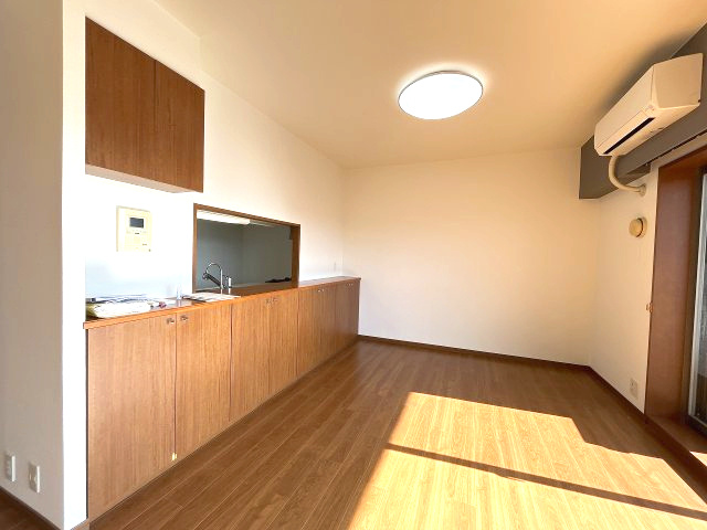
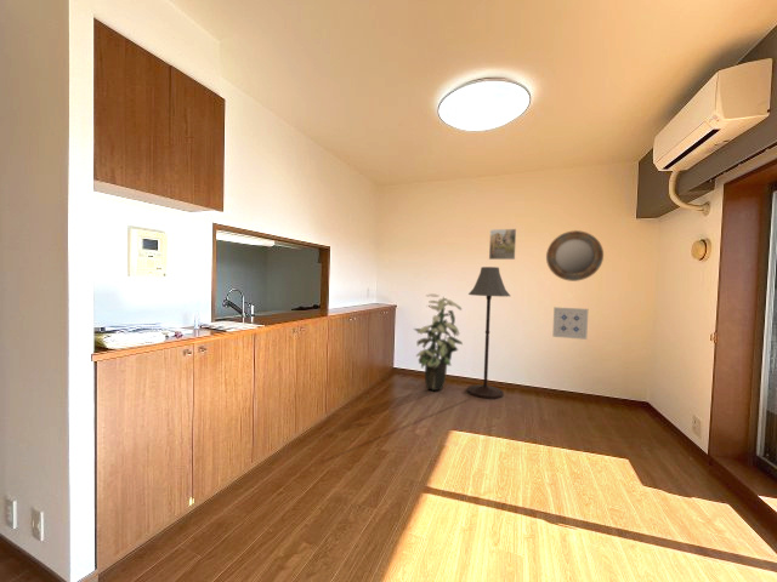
+ floor lamp (487, 330)
+ home mirror (573, 256)
+ indoor plant (436, 341)
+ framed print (501, 244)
+ wall art (569, 323)
